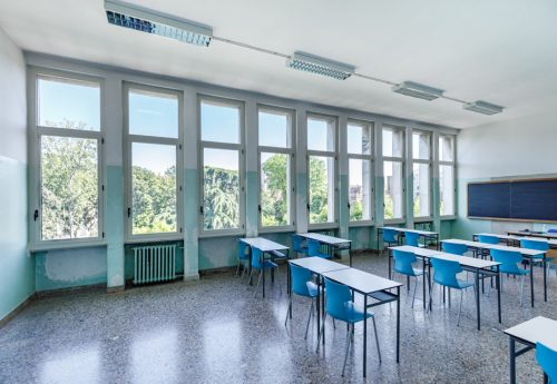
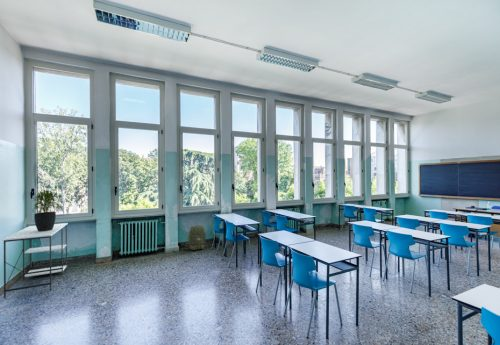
+ backpack (196, 236)
+ desk (39, 251)
+ potted plant (47, 209)
